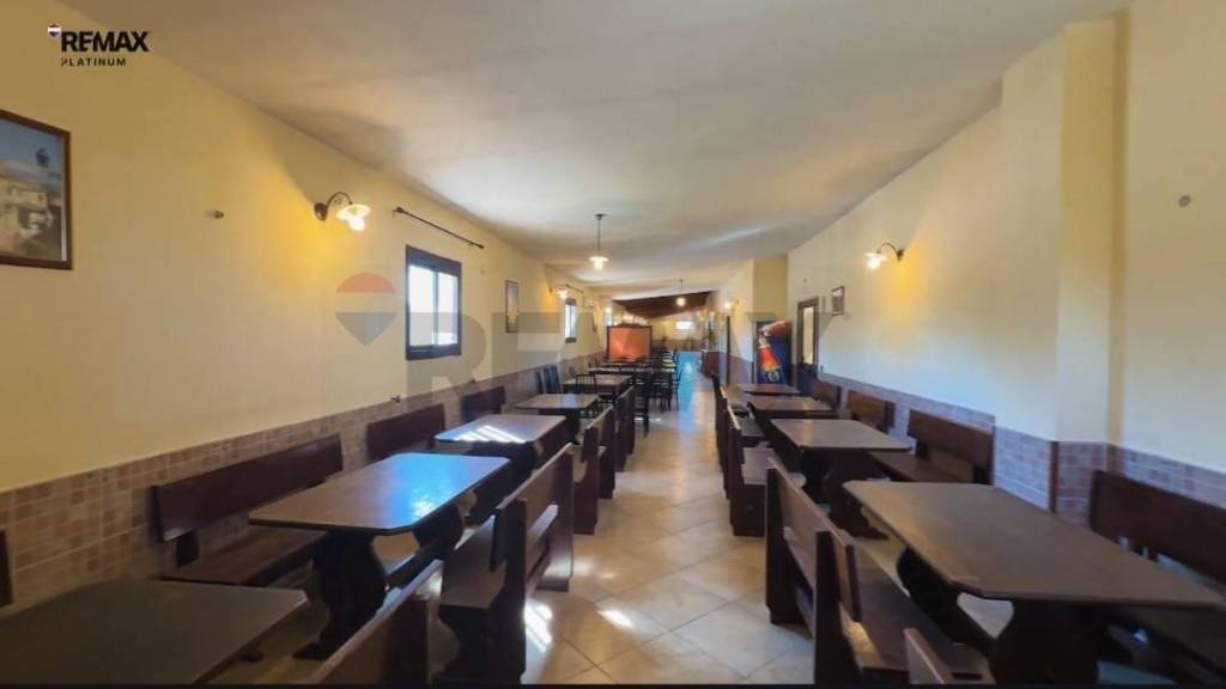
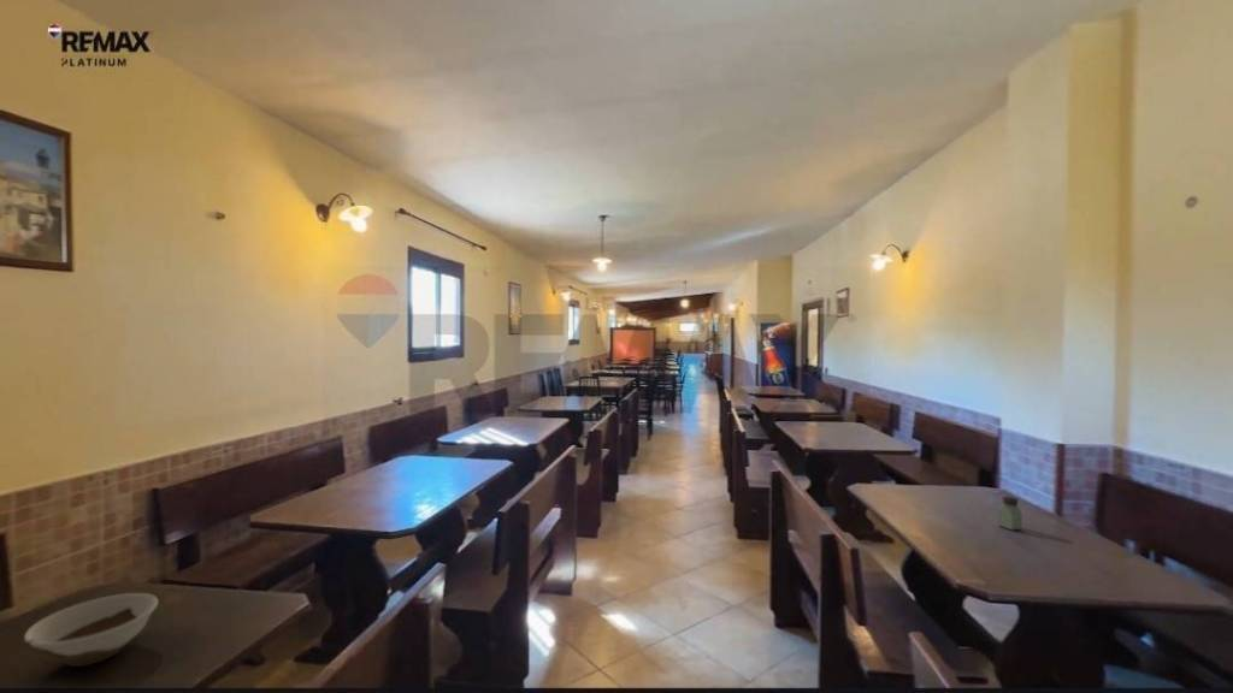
+ bowl (95, 635)
+ saltshaker (1009, 513)
